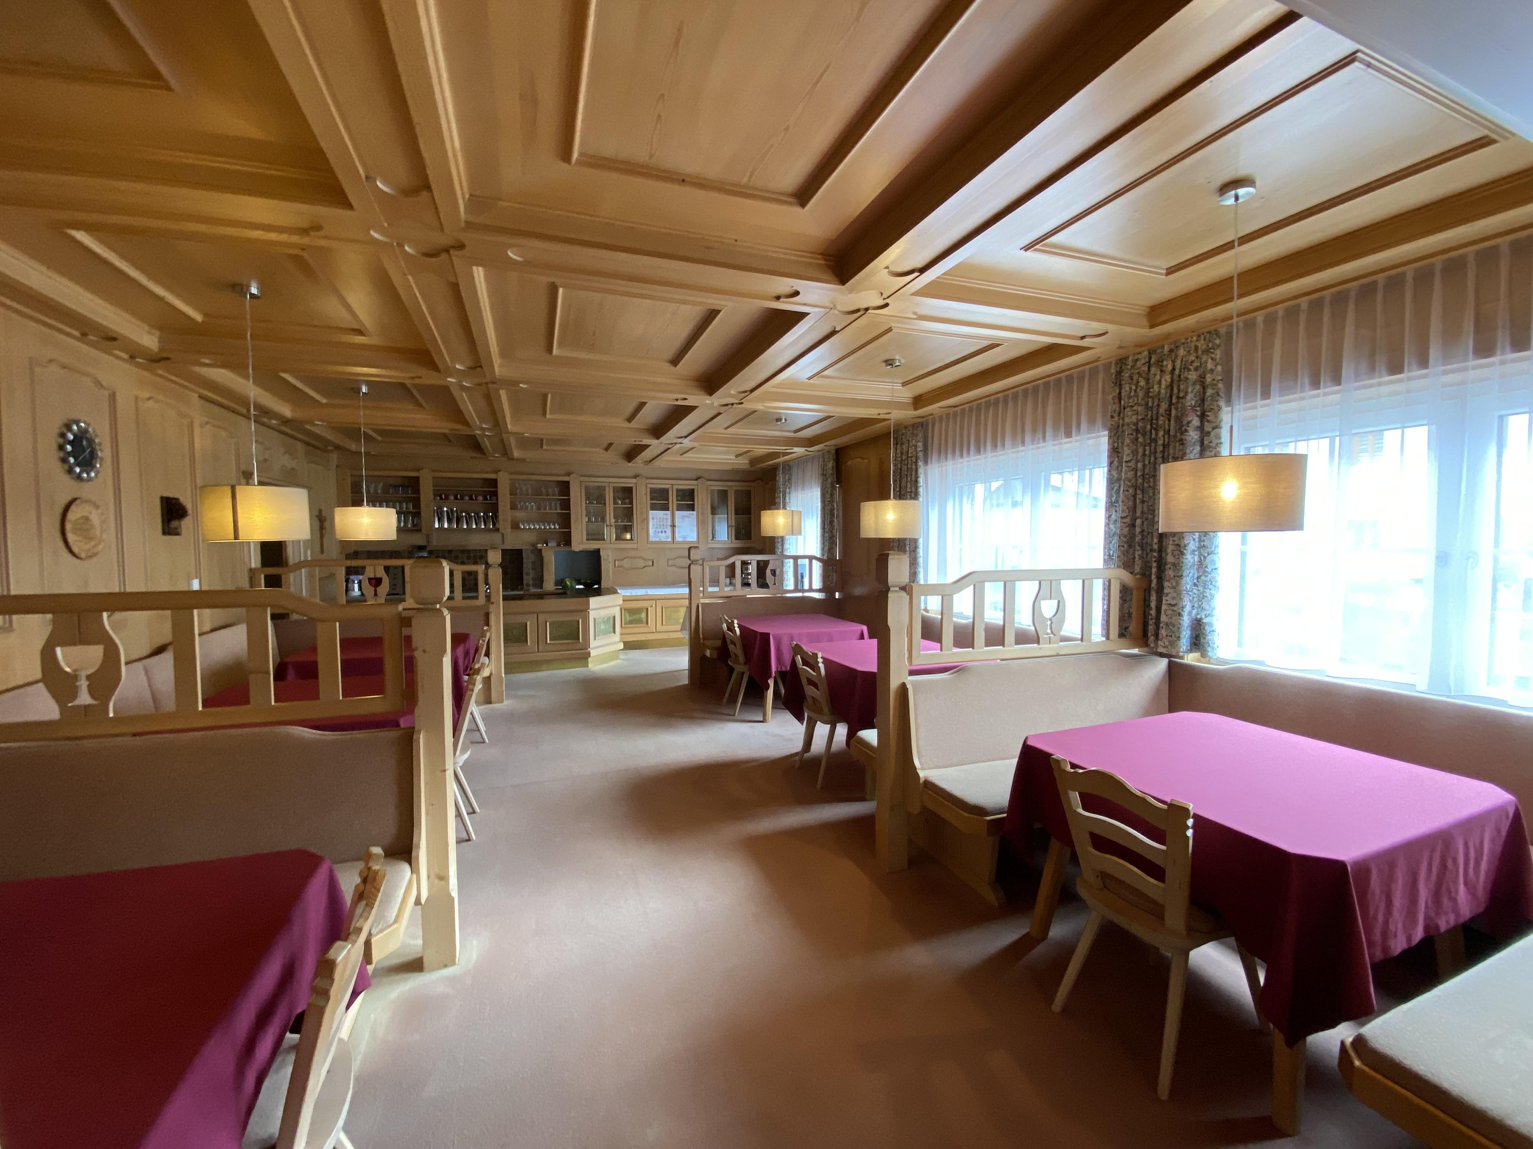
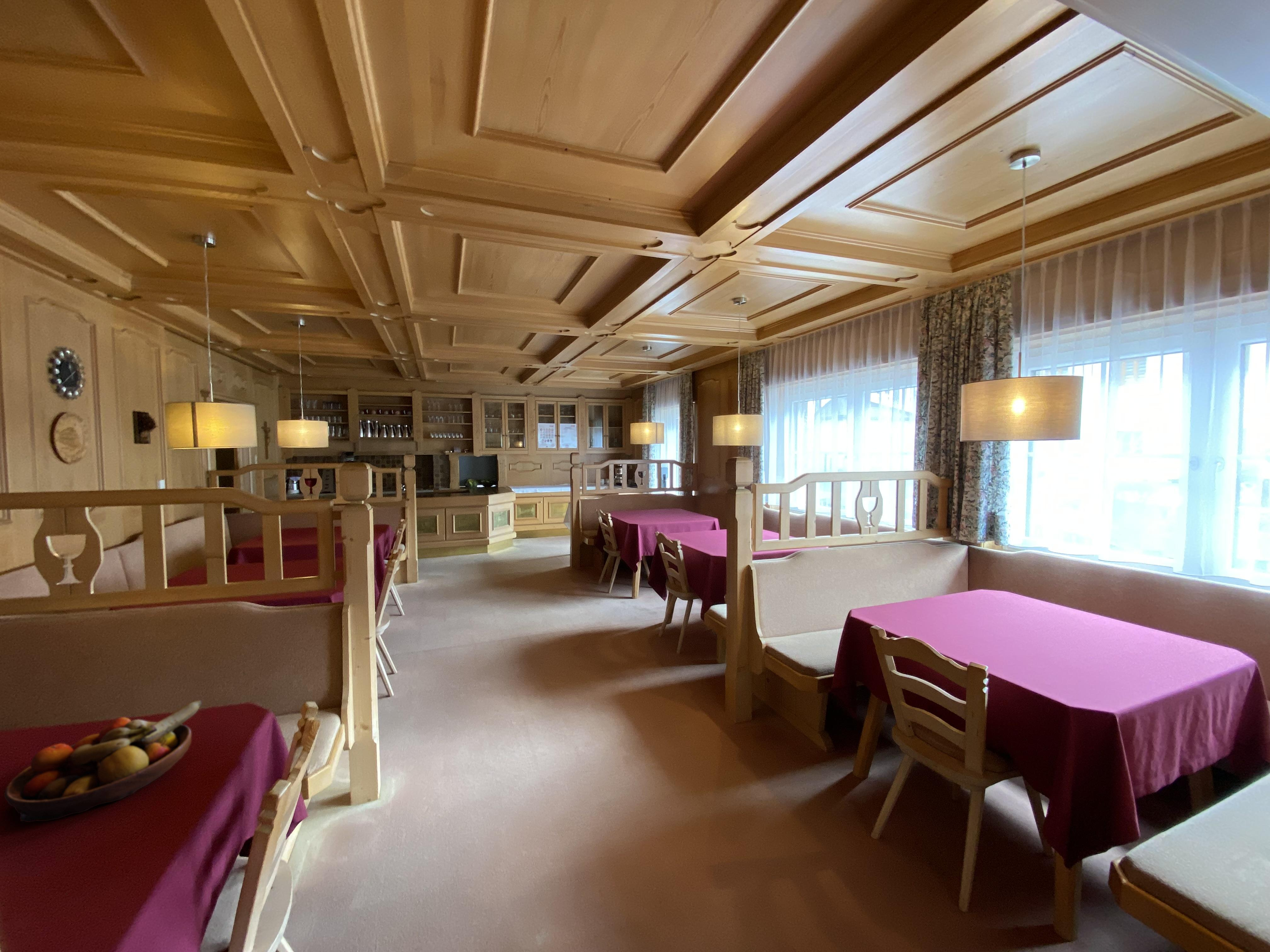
+ fruit bowl (108, 751)
